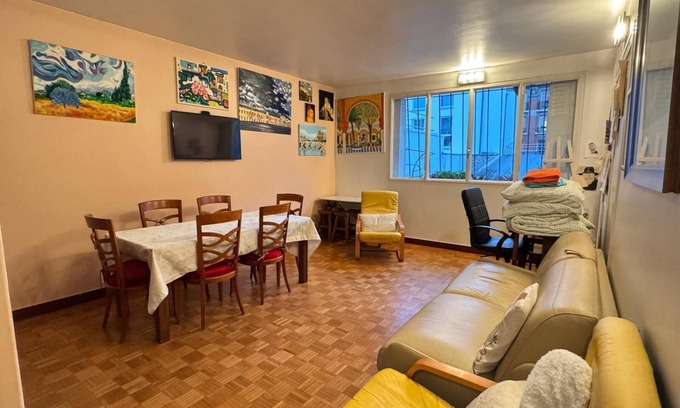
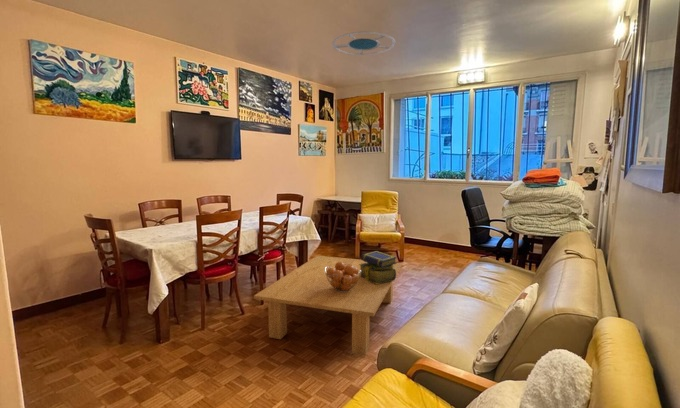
+ coffee table (338, 296)
+ fruit basket (343, 276)
+ ceiling lamp (363, 41)
+ stack of books (378, 266)
